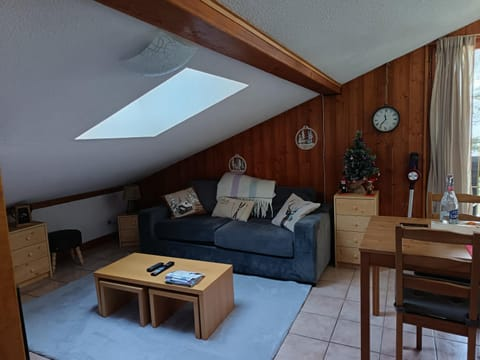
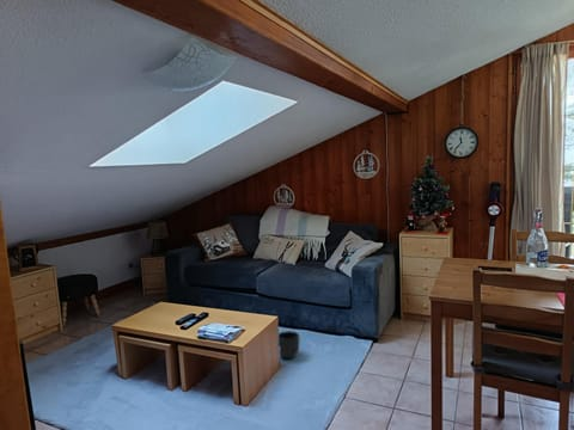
+ planter (287, 345)
